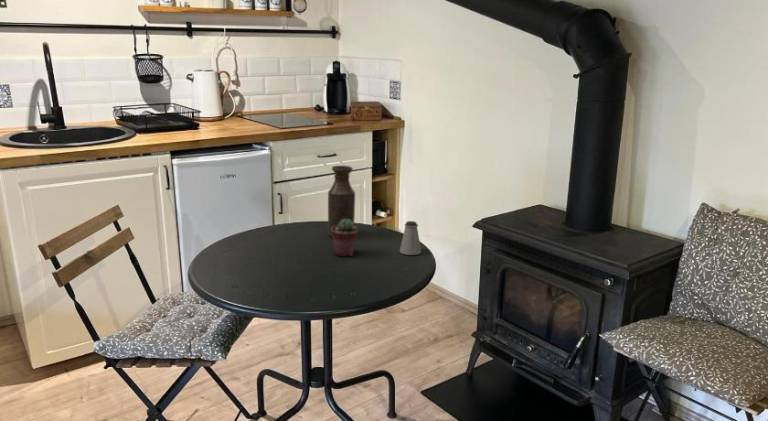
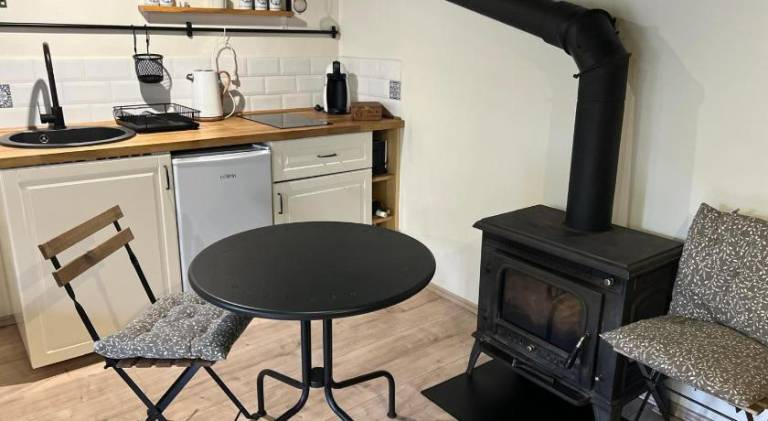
- potted succulent (344, 236)
- bottle (341, 201)
- saltshaker (410, 237)
